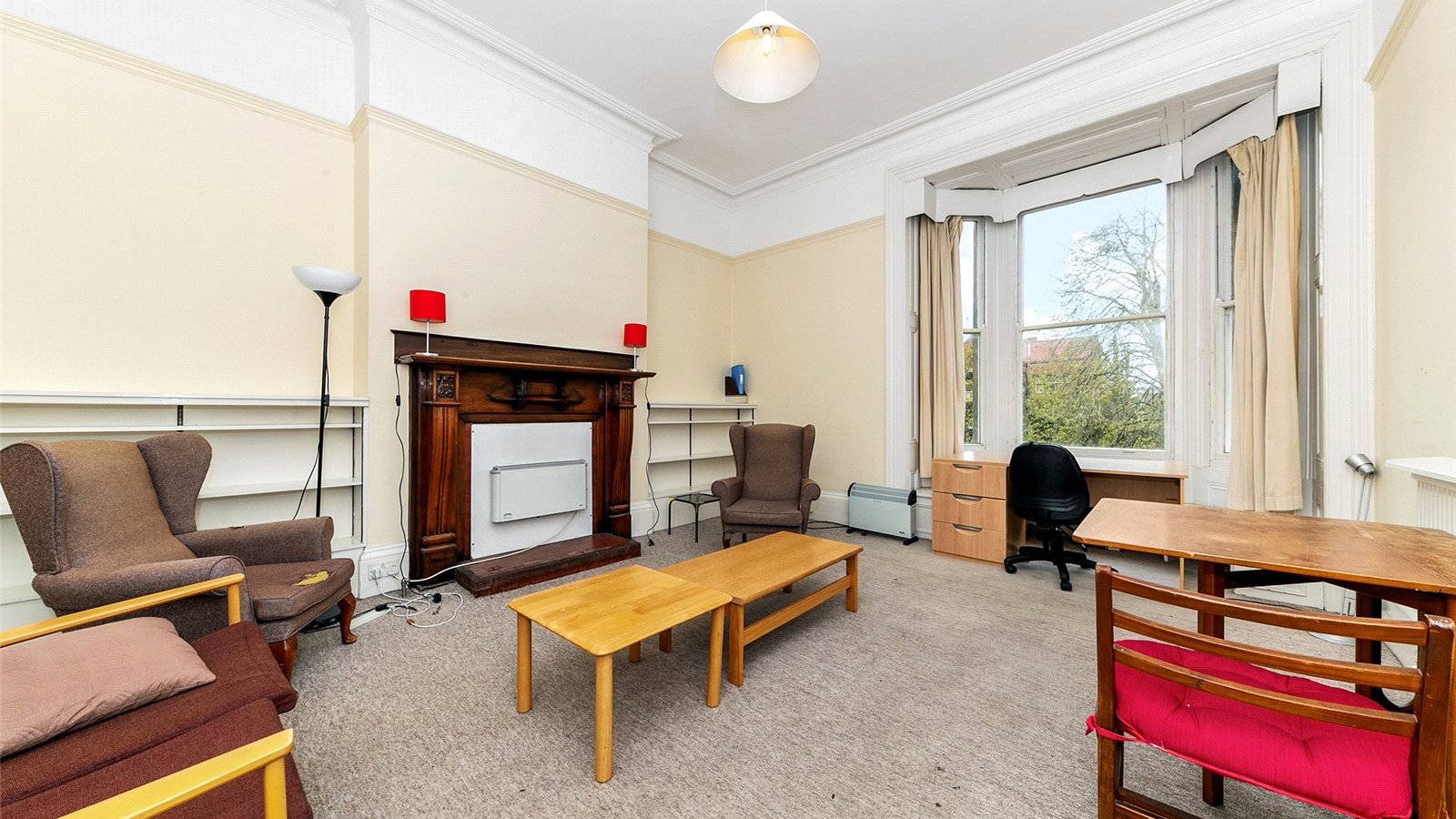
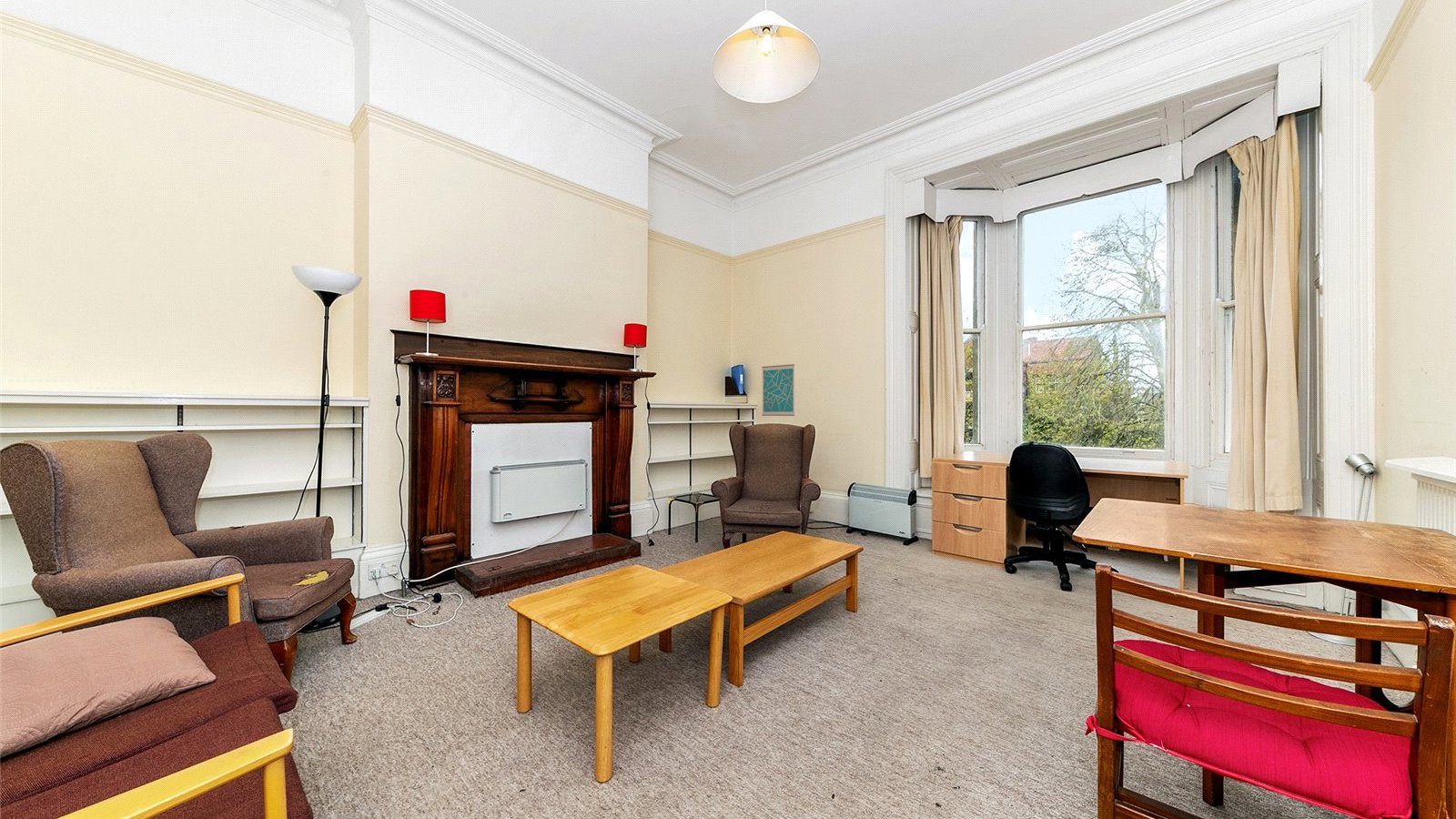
+ wall art (777, 390)
